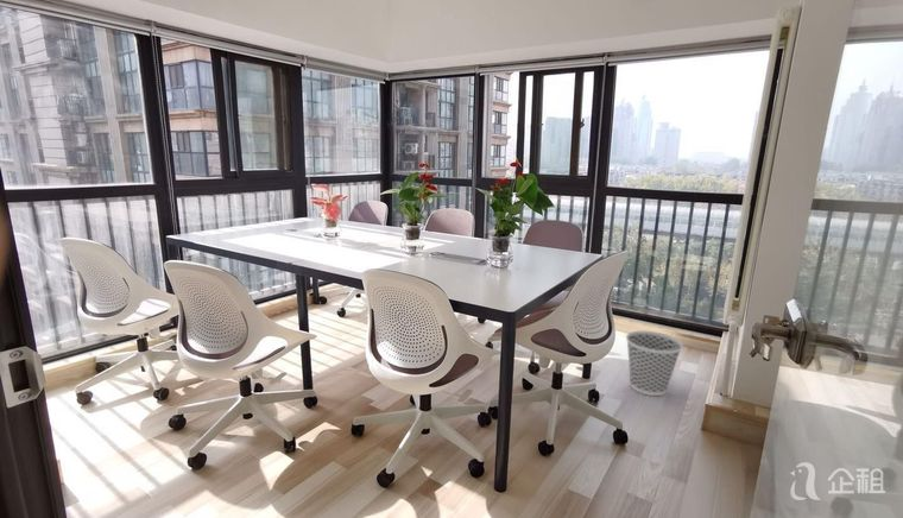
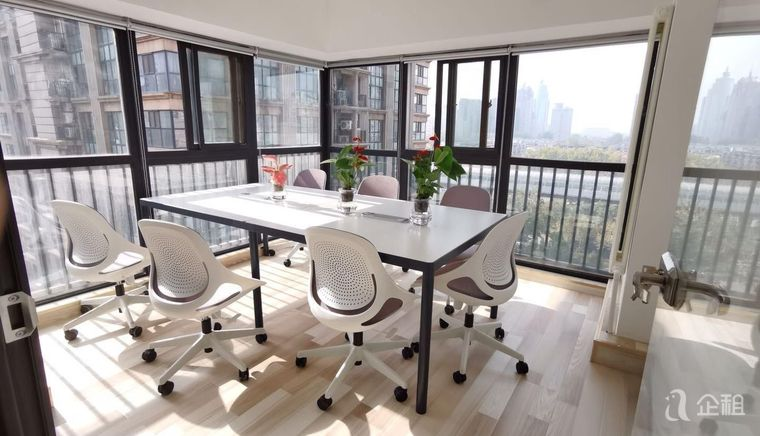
- wastebasket (650, 364)
